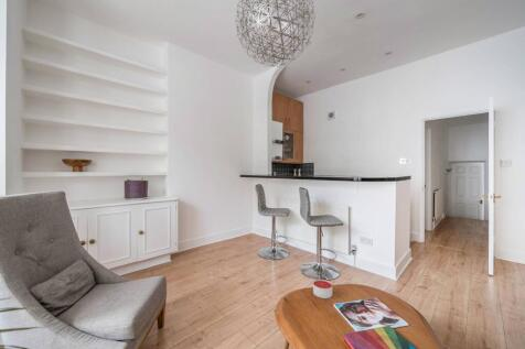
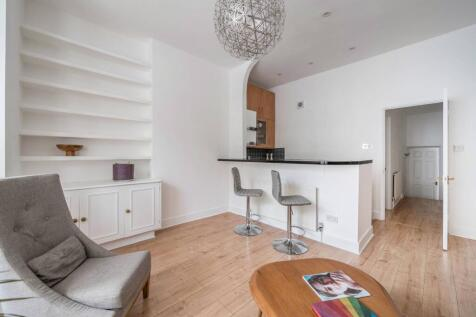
- candle (322, 287)
